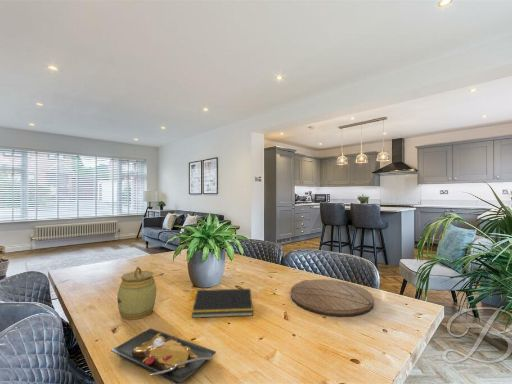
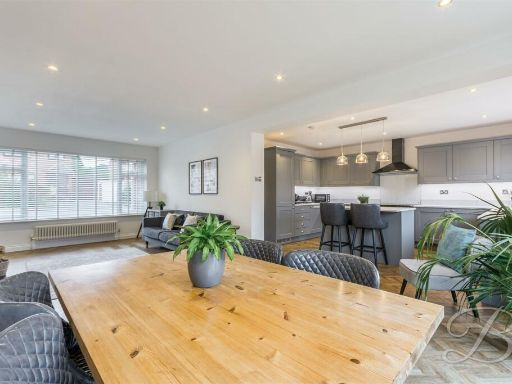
- jar (137, 289)
- plate (160, 350)
- notepad (223, 301)
- cutting board (330, 295)
